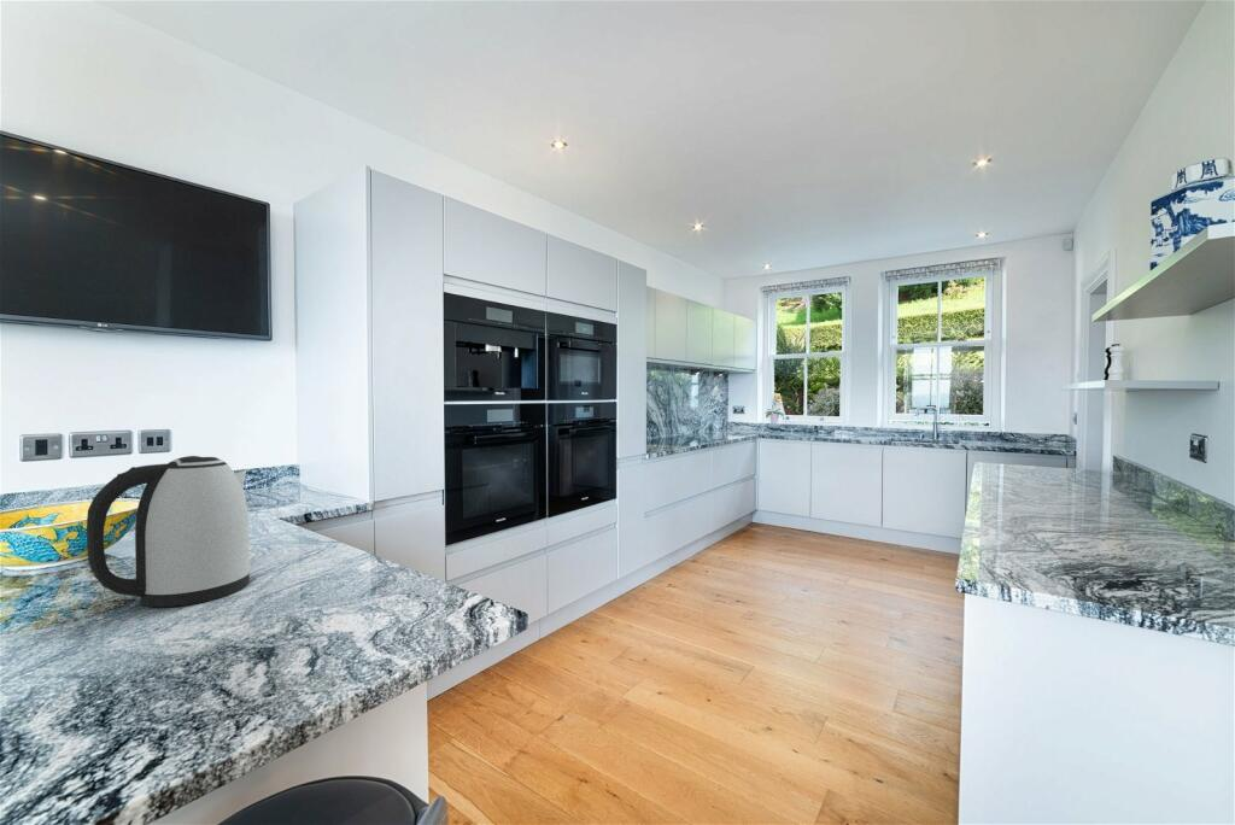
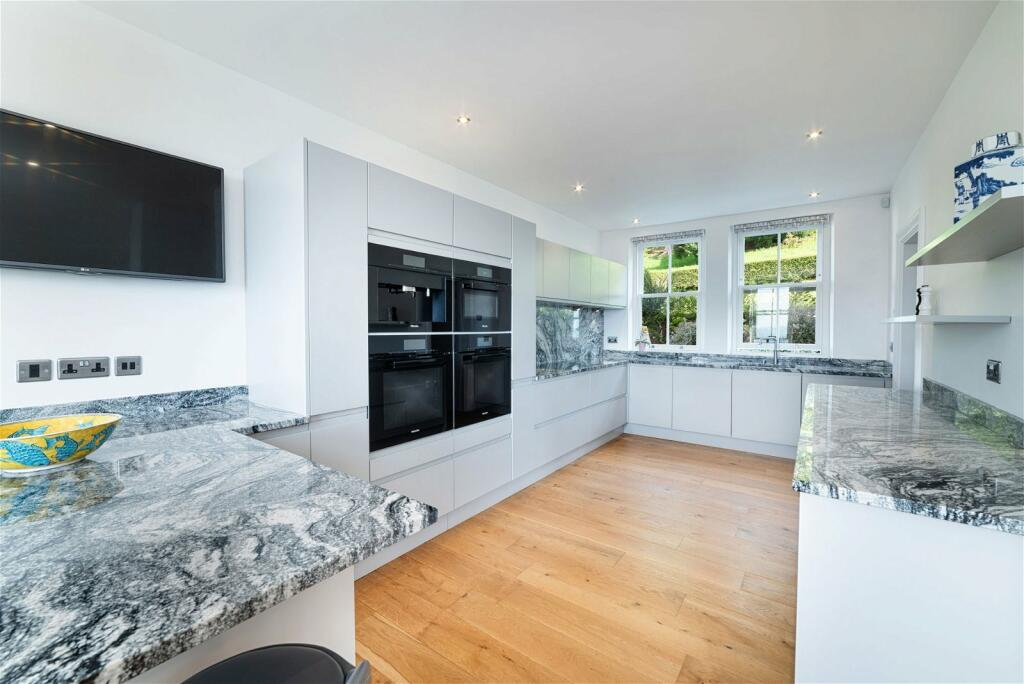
- kettle (175, 526)
